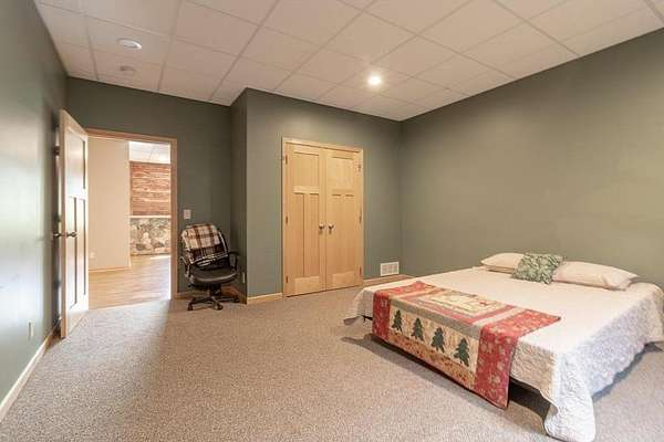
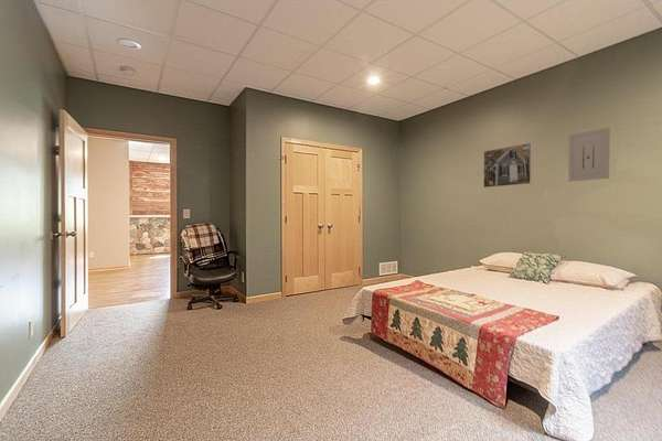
+ wall art (588, 155)
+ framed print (506, 166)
